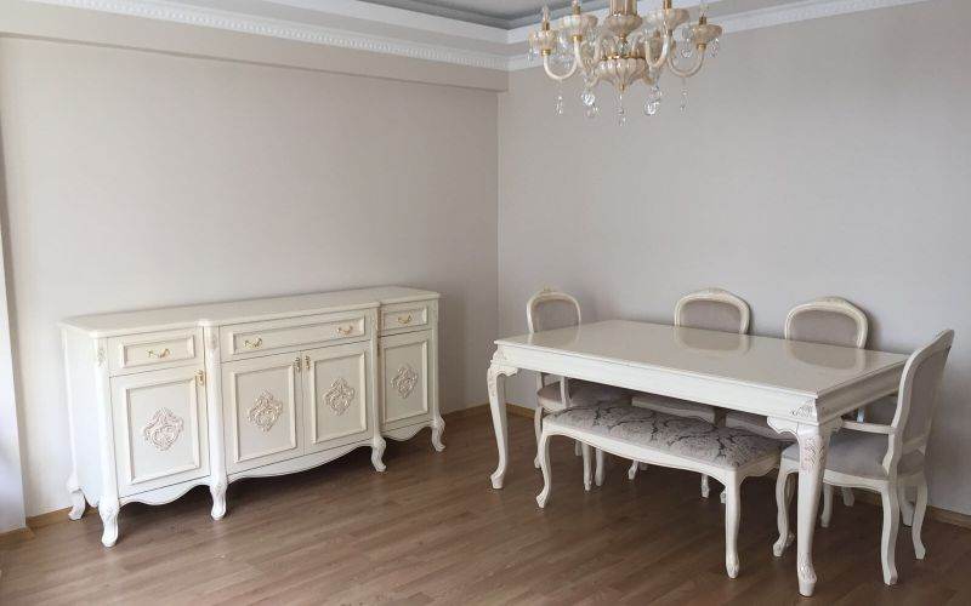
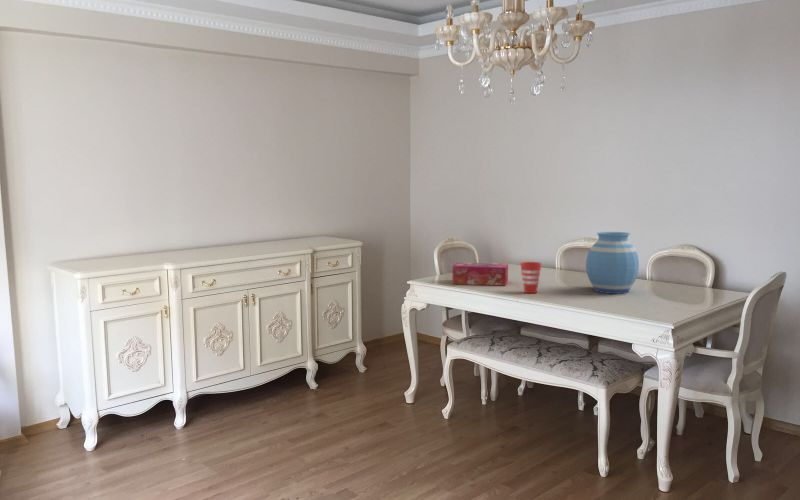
+ vase (612, 262)
+ tissue box (480, 273)
+ cup (530, 277)
